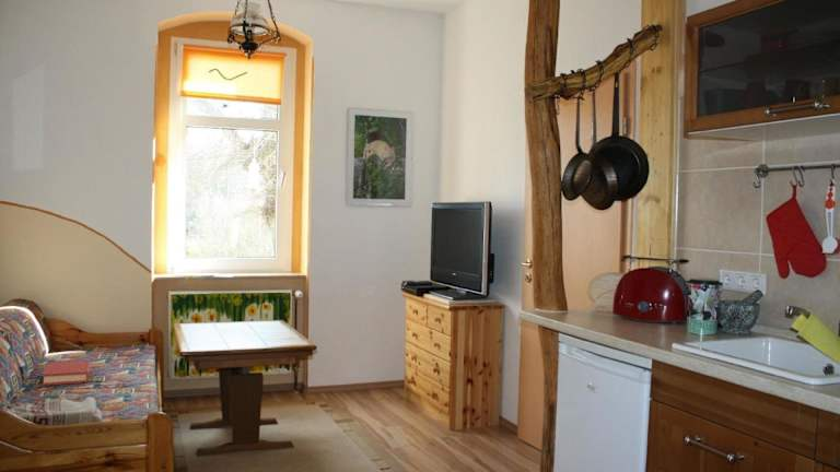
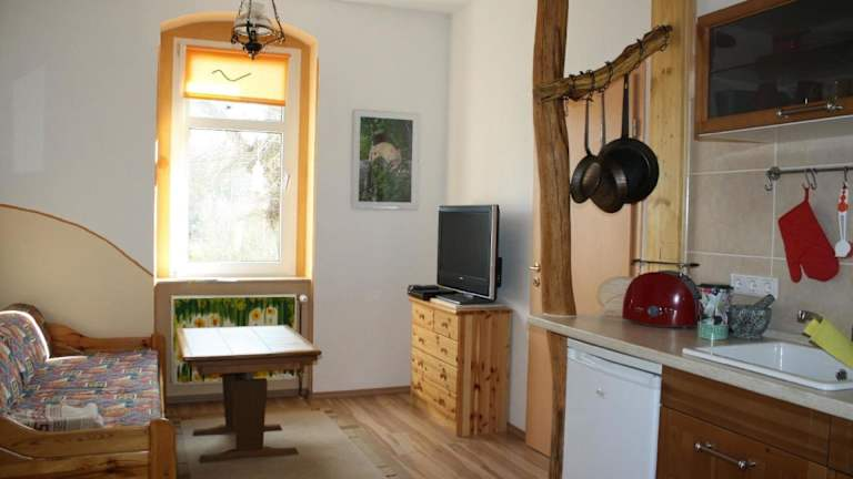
- hardback book (67, 373)
